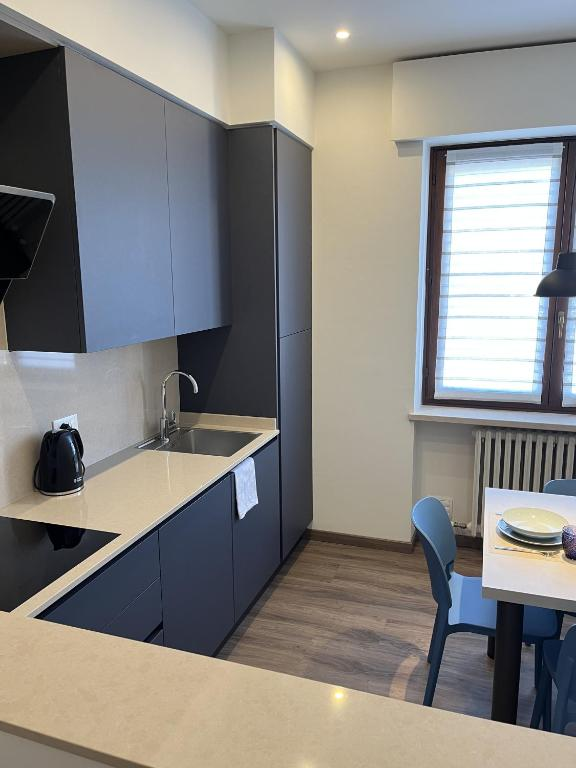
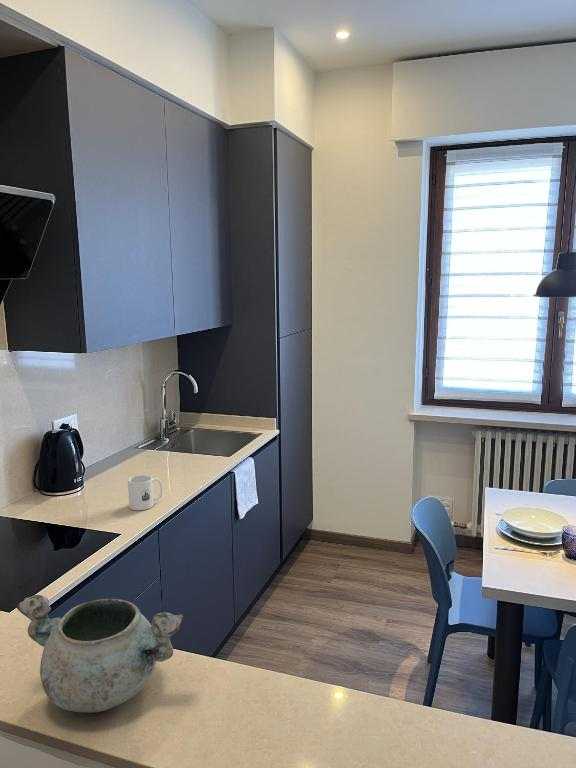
+ mug (145, 491)
+ decorative bowl (103, 646)
